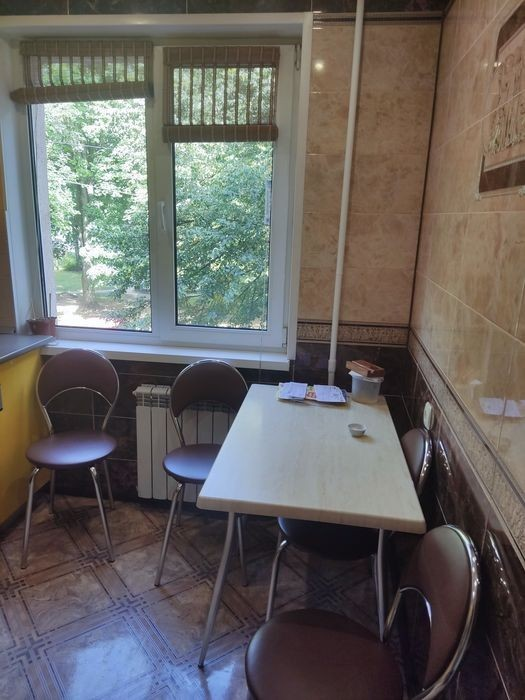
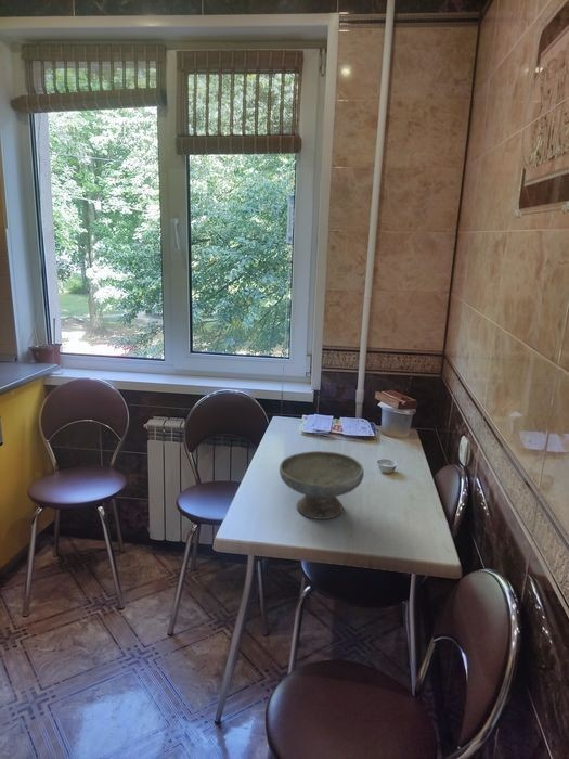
+ bowl (320, 487)
